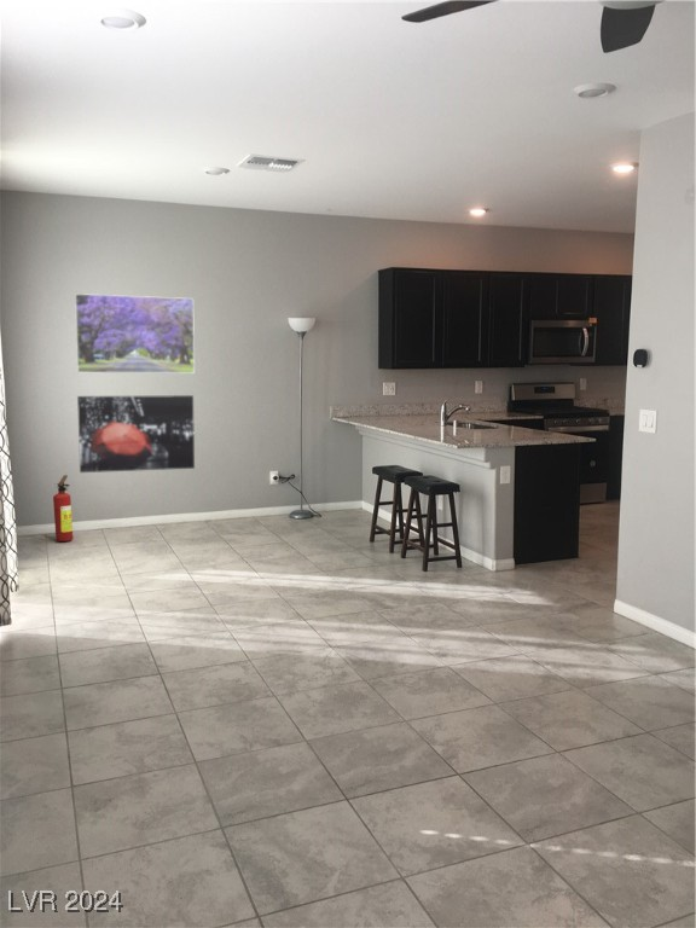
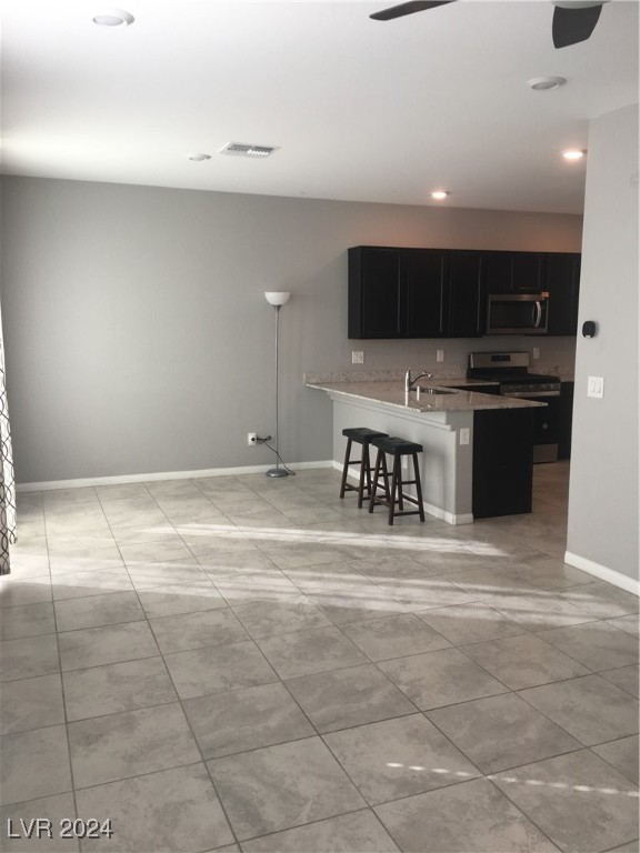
- wall art (137, 433)
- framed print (137, 335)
- fire extinguisher (64, 507)
